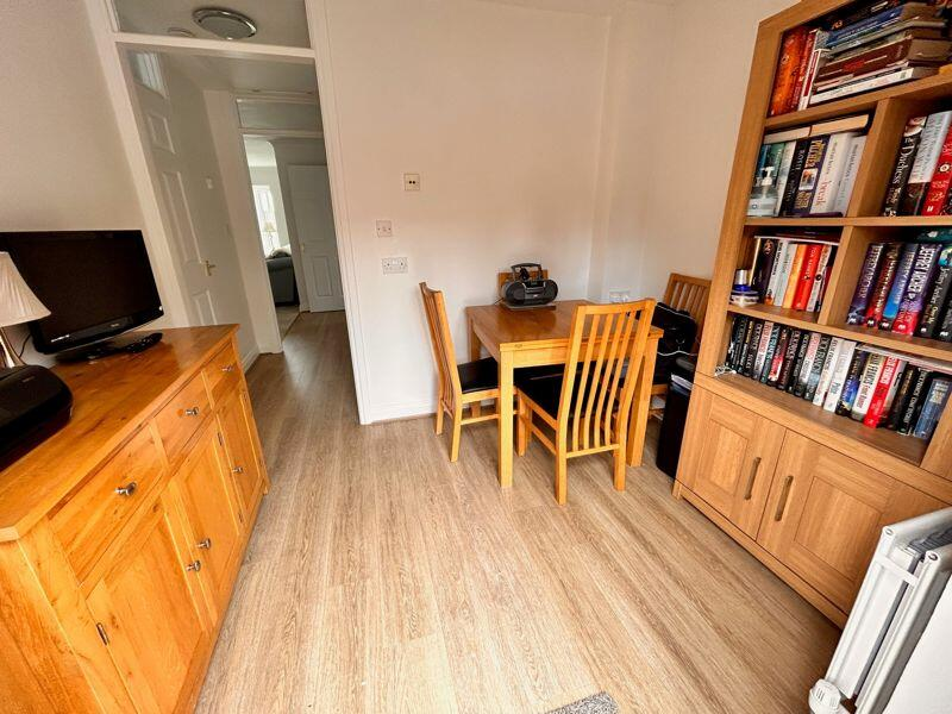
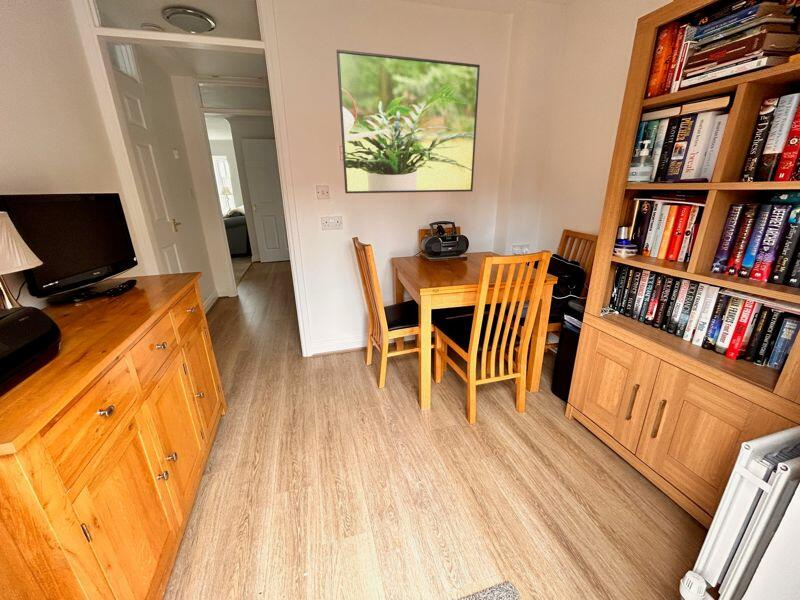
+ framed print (412, 129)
